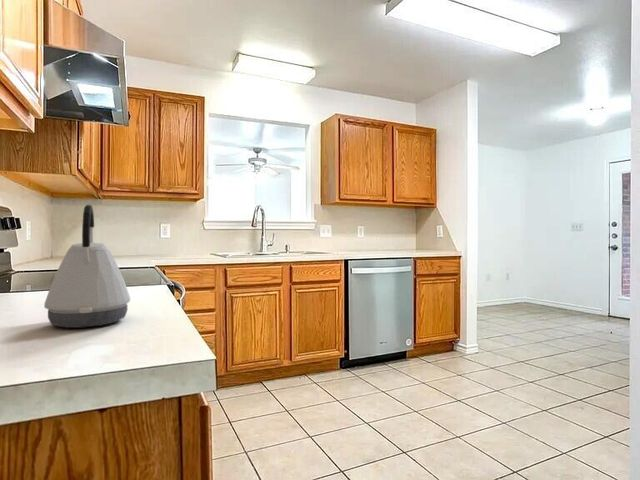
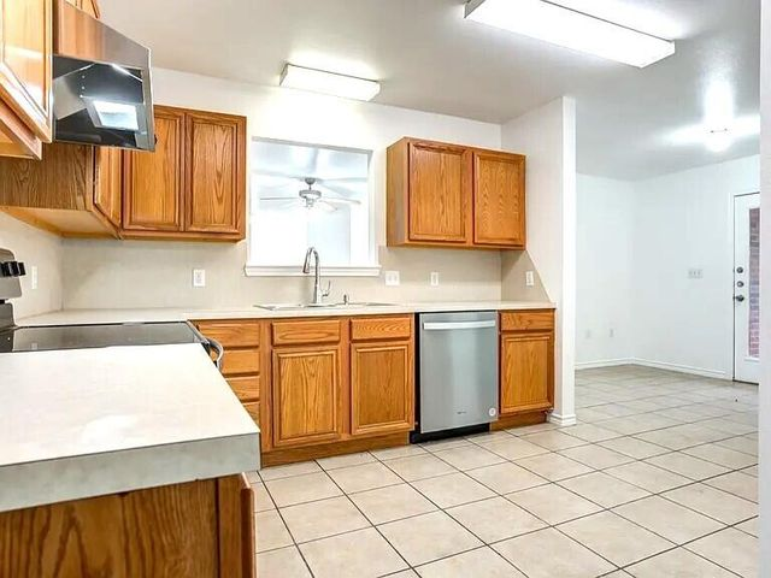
- kettle (89, 263)
